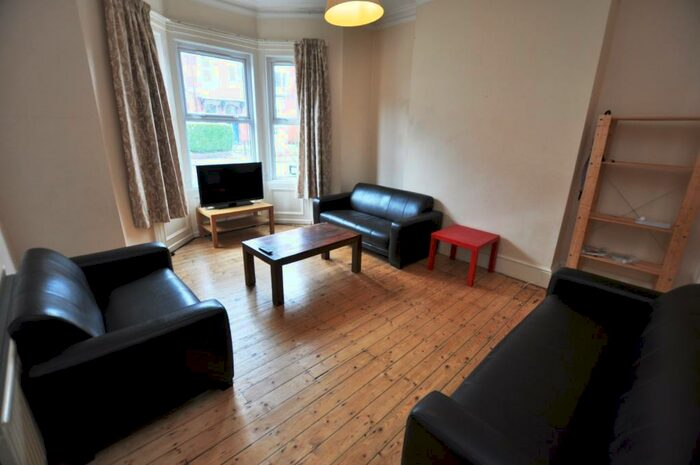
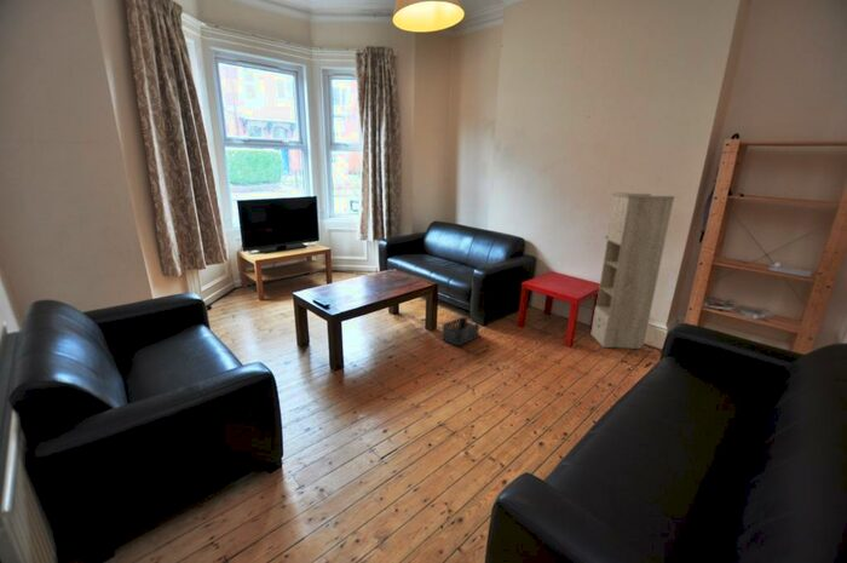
+ storage cabinet (627, 271)
+ storage bin (460, 331)
